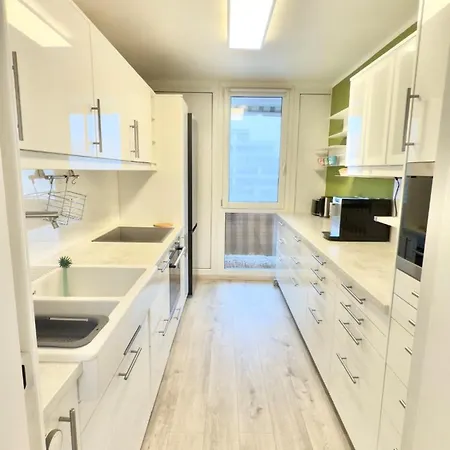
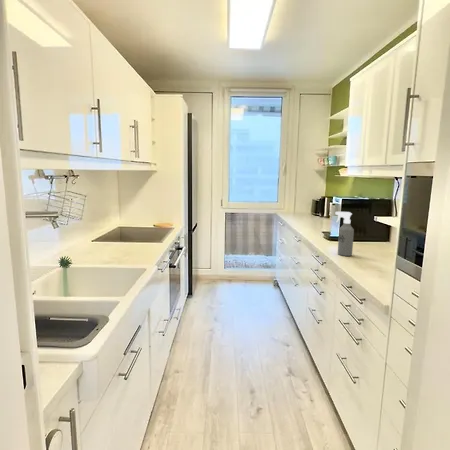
+ spray bottle (343, 233)
